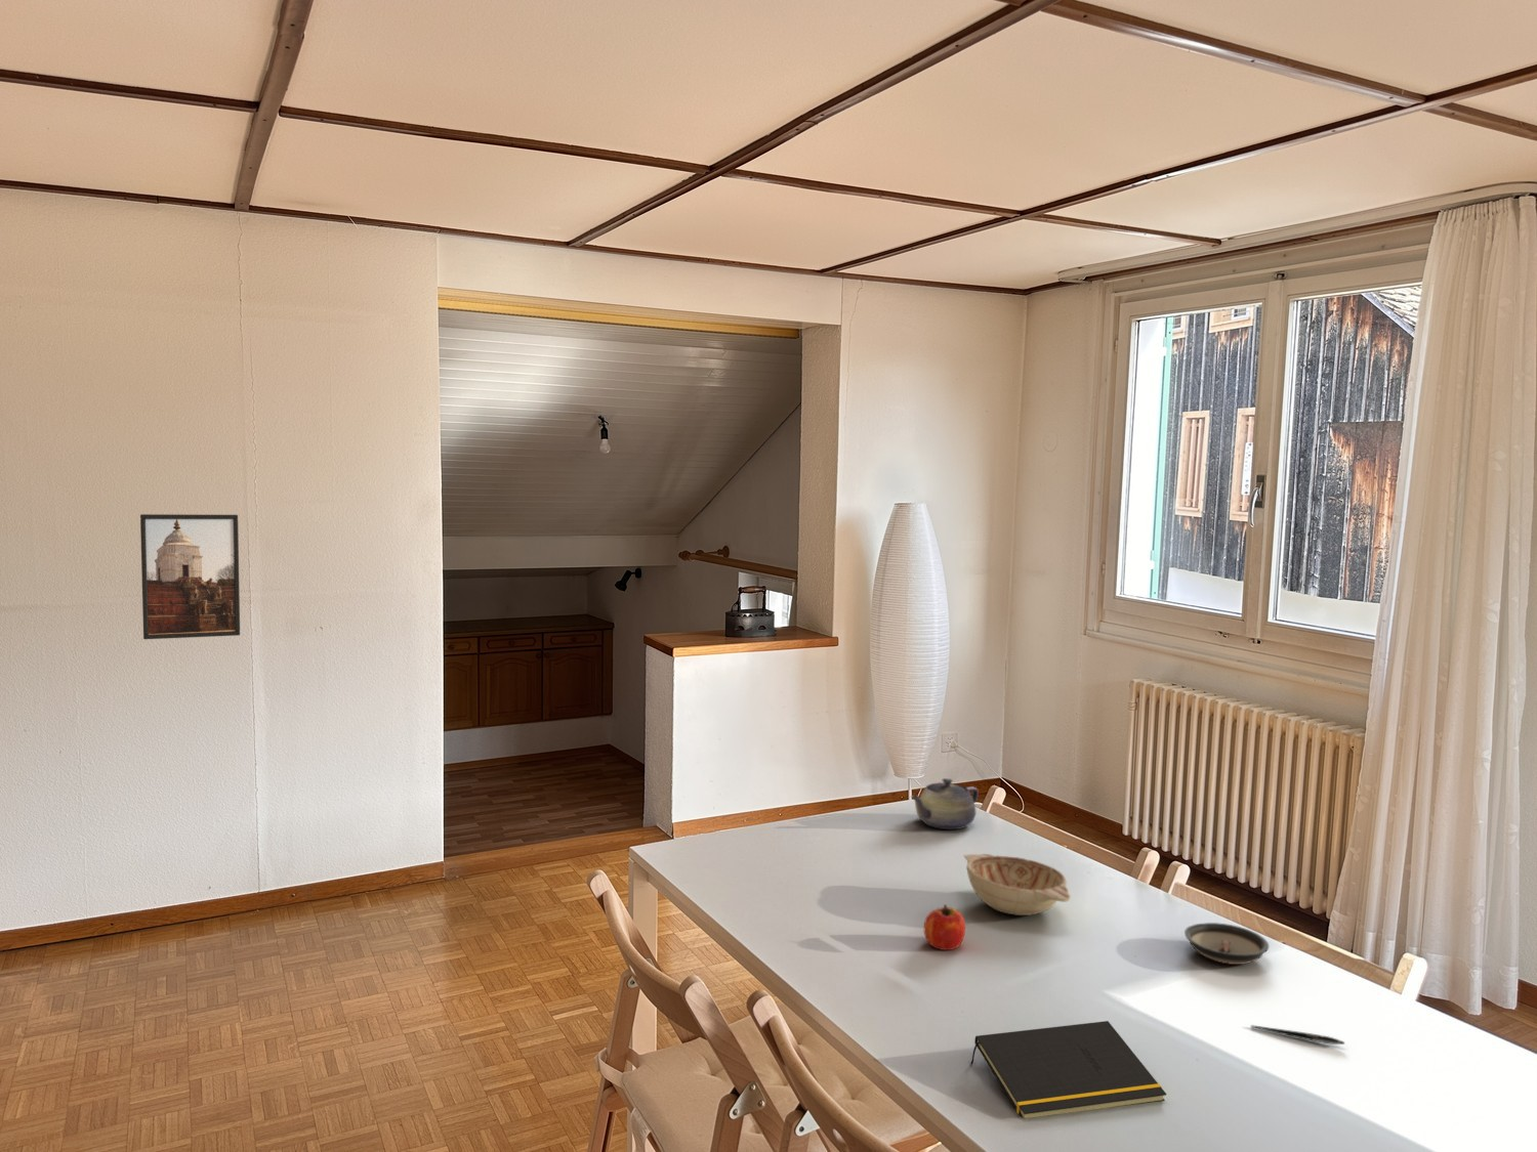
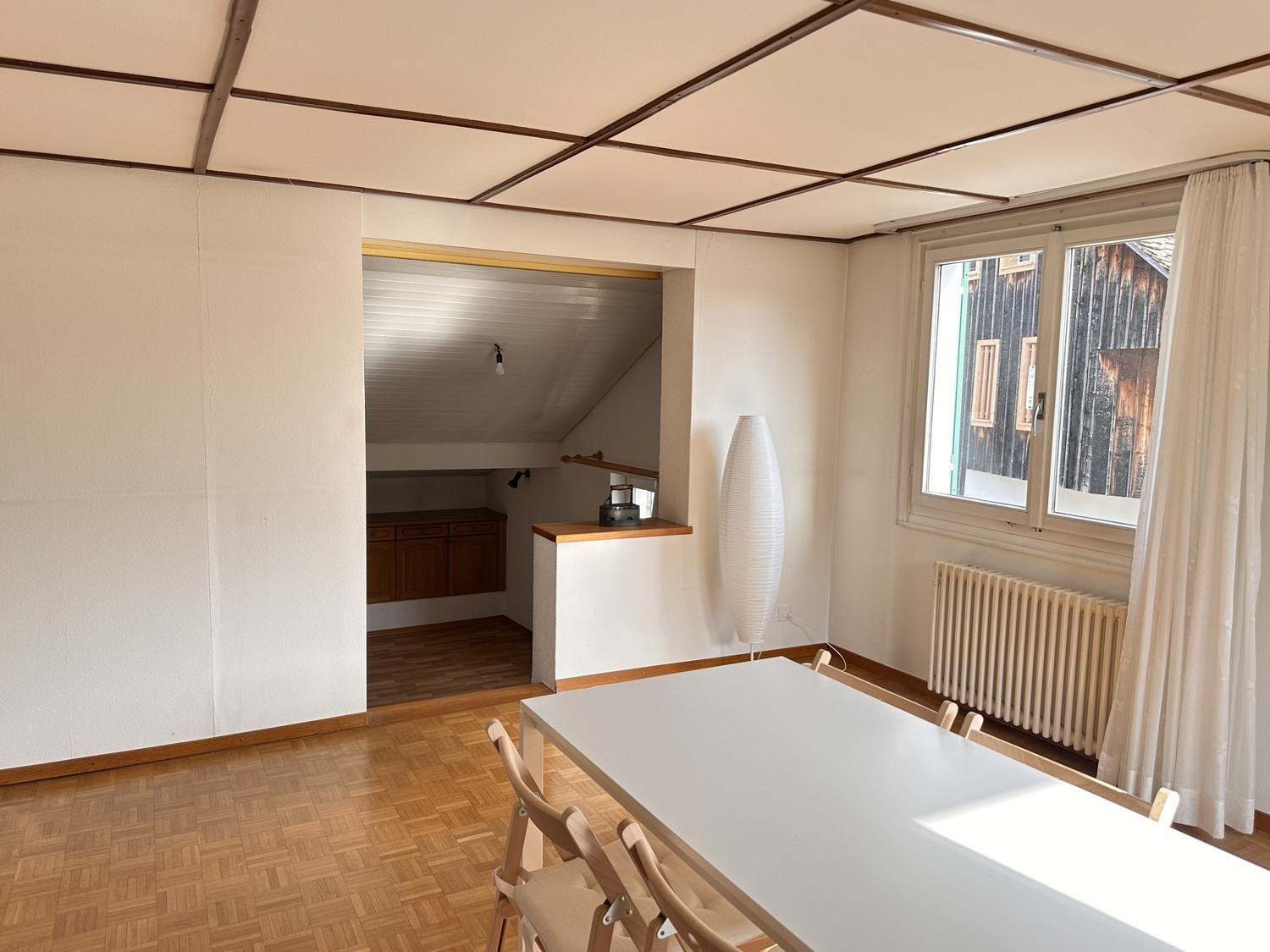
- pen (1296, 1033)
- fruit (945, 927)
- teapot (944, 802)
- decorative bowl (1015, 889)
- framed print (190, 576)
- saucer (1226, 947)
- notepad (1067, 1067)
